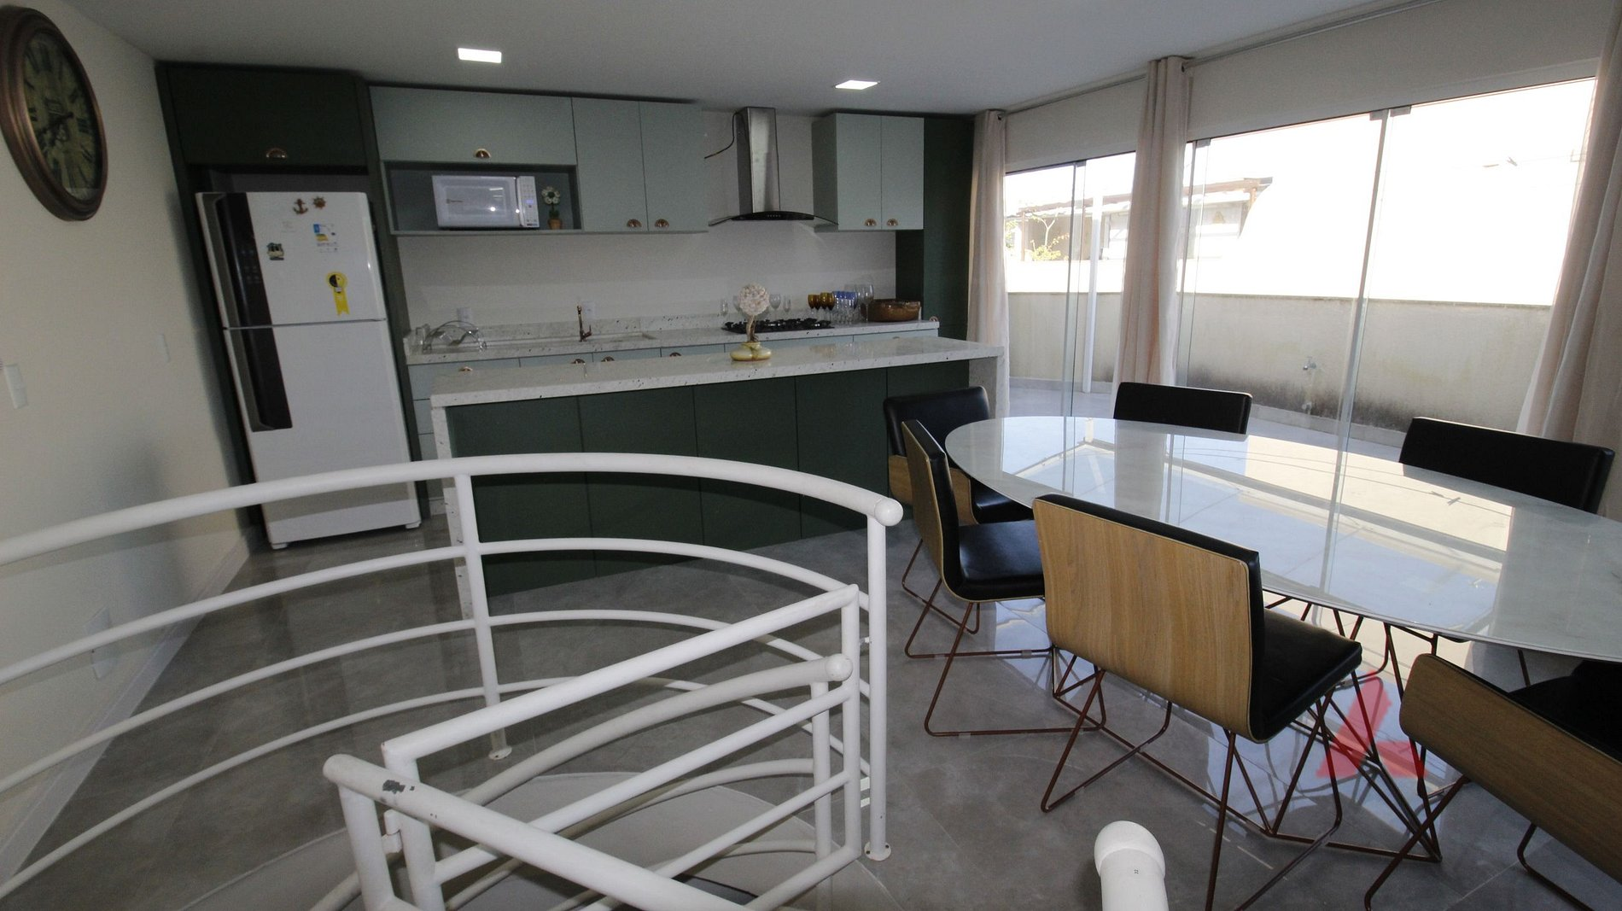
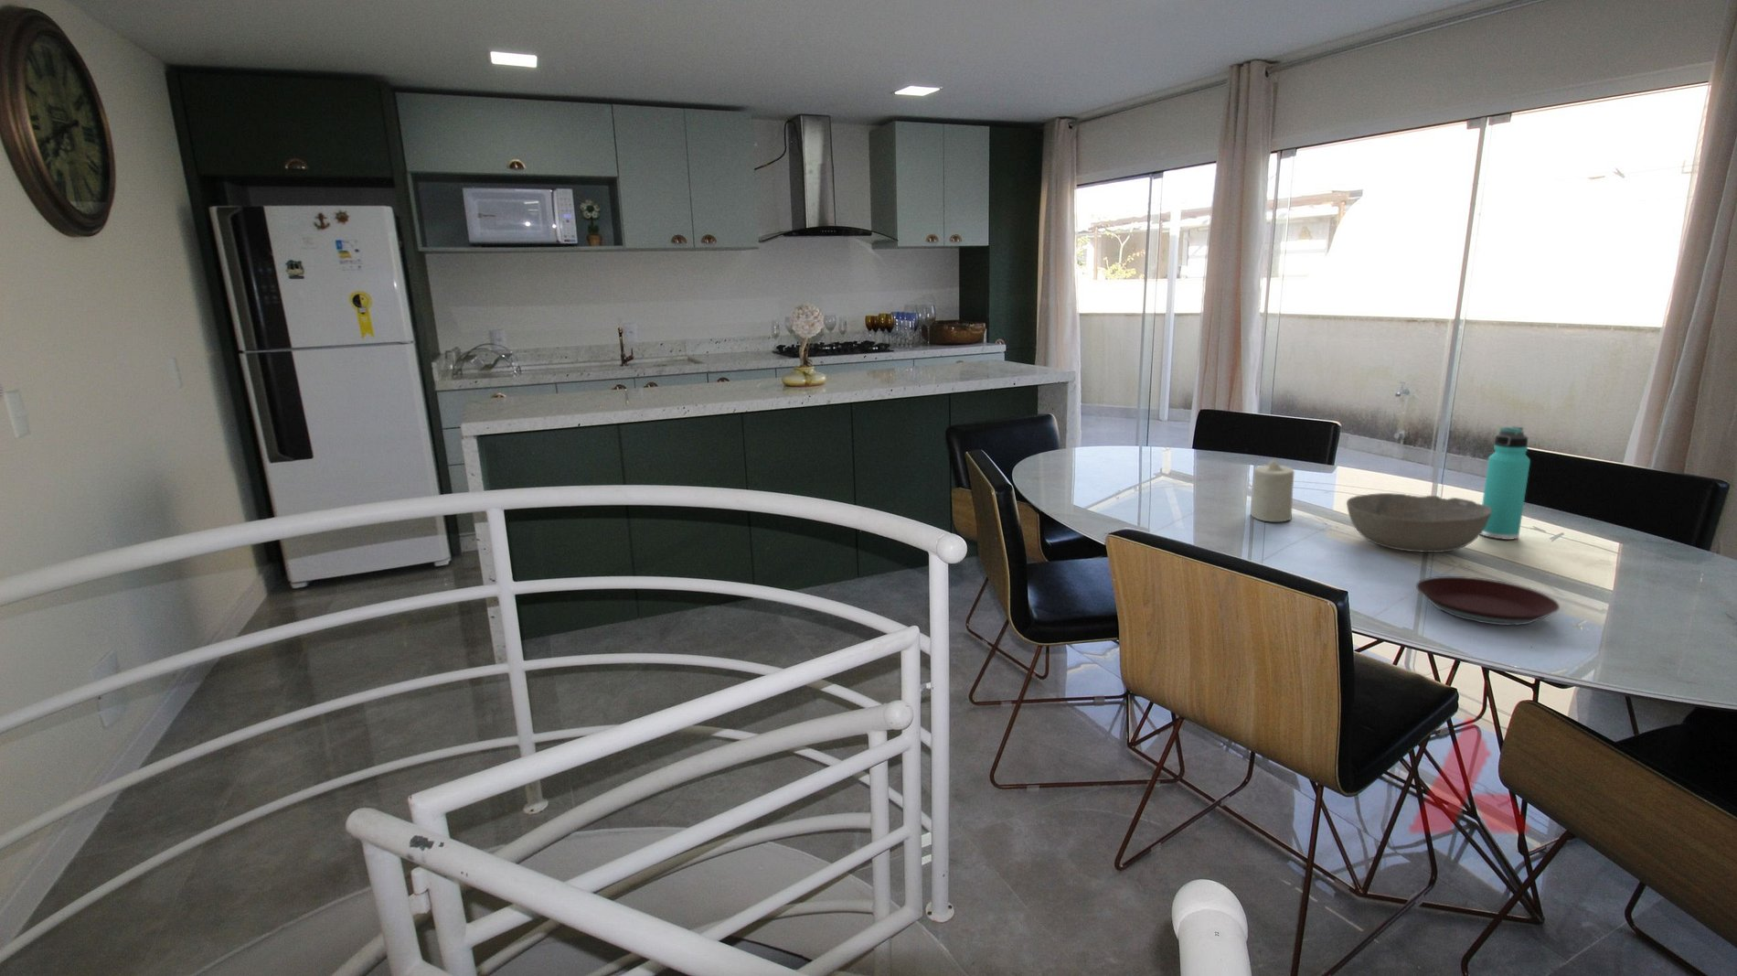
+ candle (1273, 488)
+ bowl (1414, 524)
+ thermos bottle (1506, 481)
+ plate (1484, 601)
